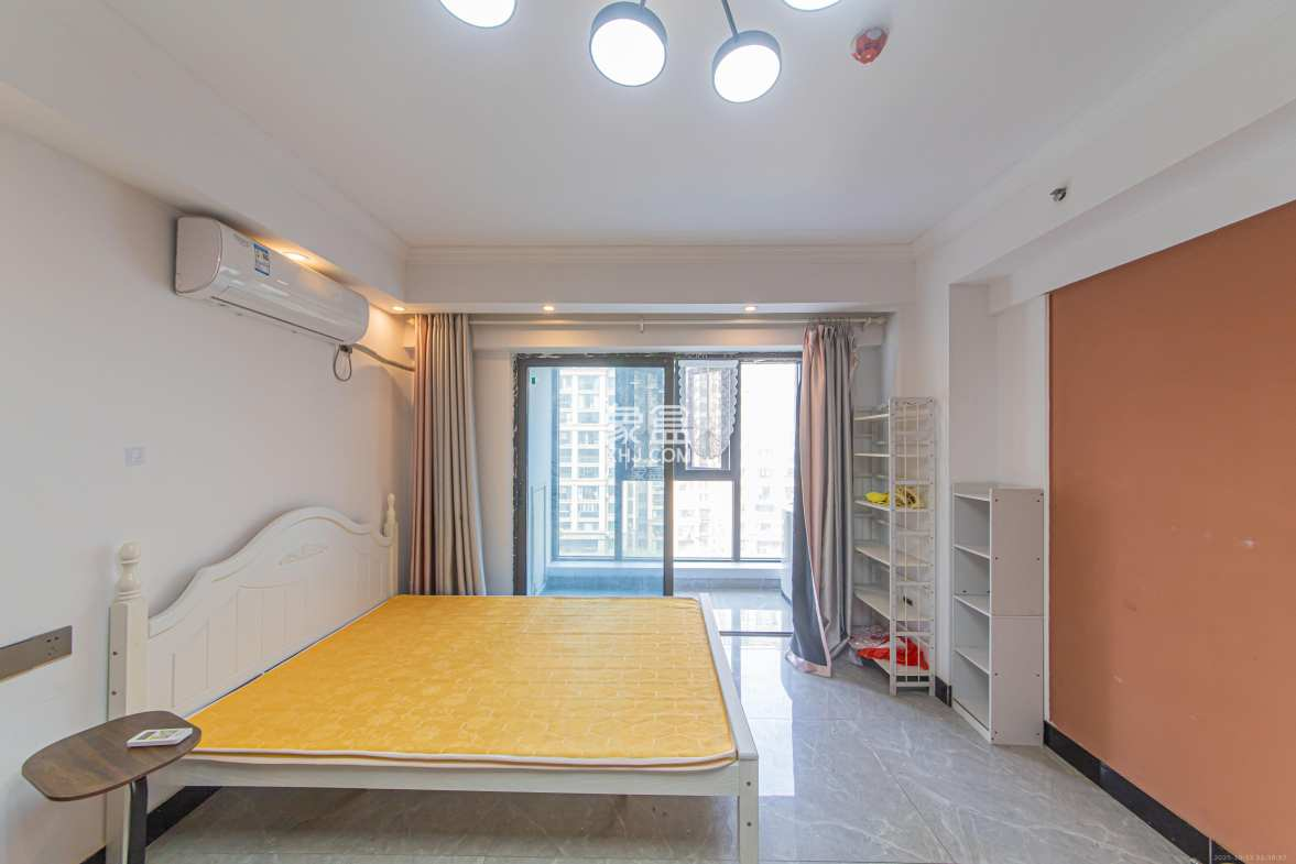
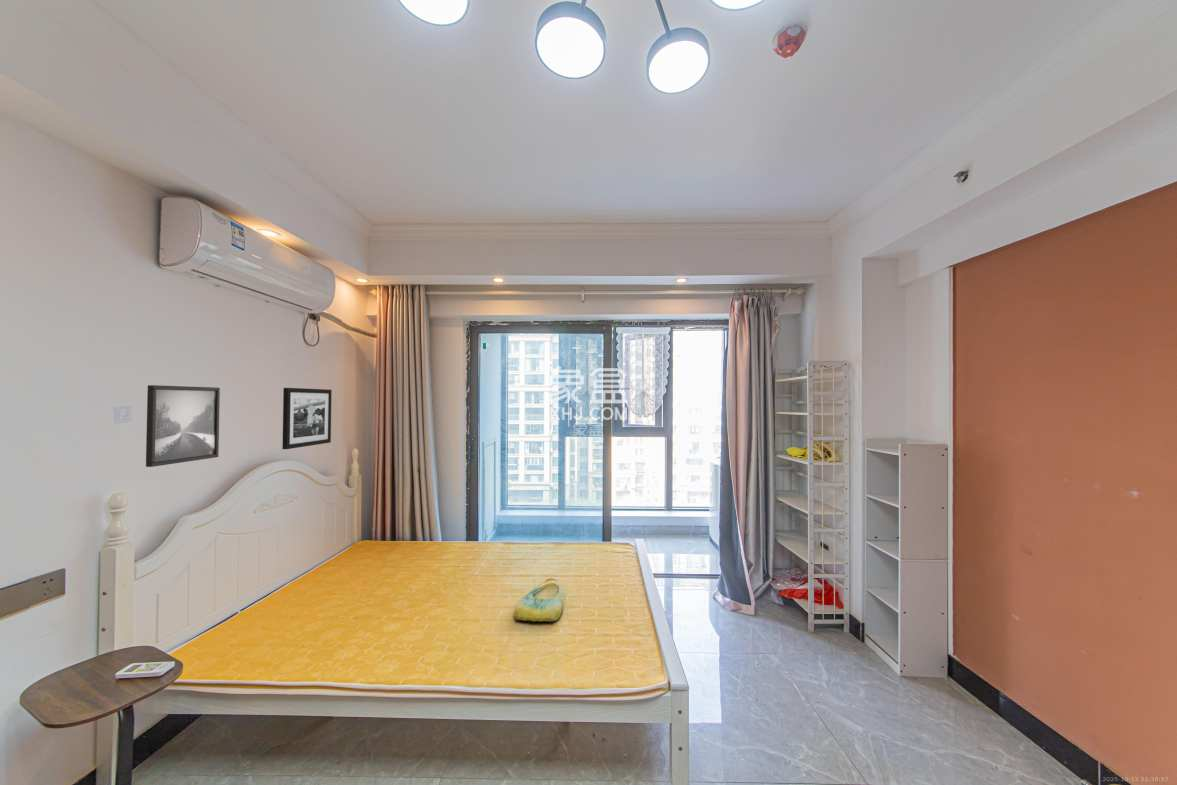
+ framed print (185, 424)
+ tote bag (543, 599)
+ picture frame (308, 417)
